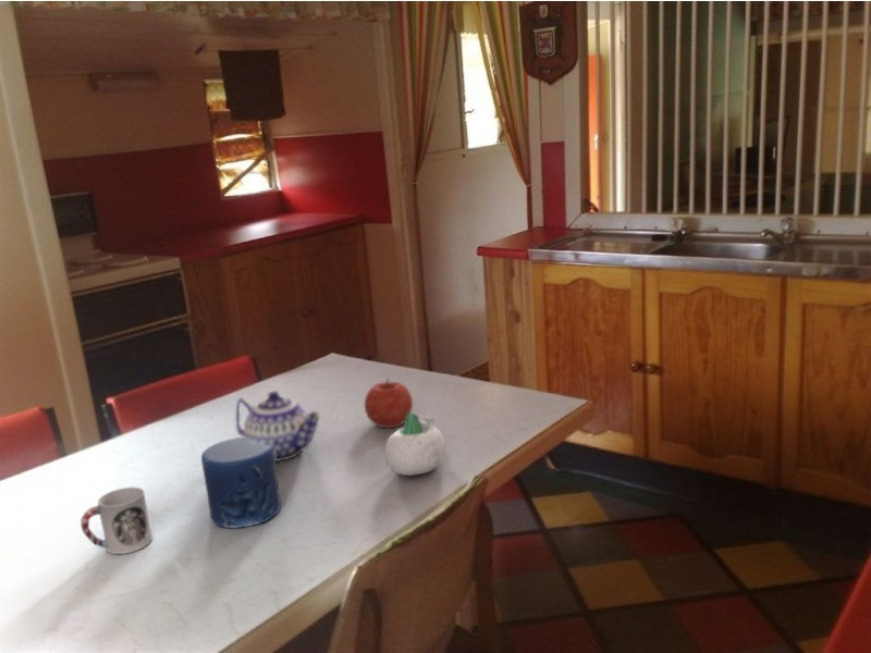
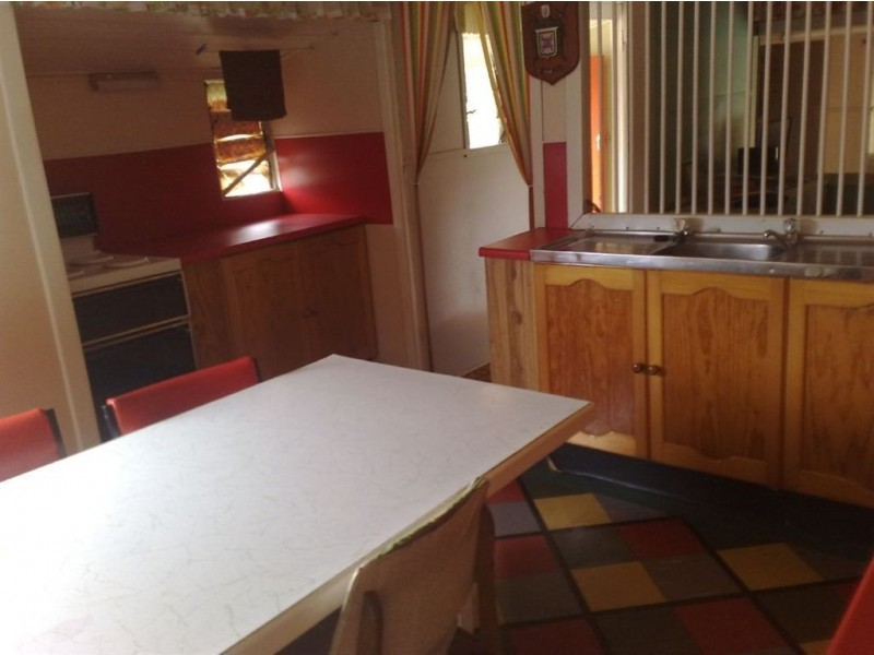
- teapot (275, 422)
- candle (242, 481)
- cup (115, 522)
- succulent planter (415, 440)
- fruit (389, 401)
